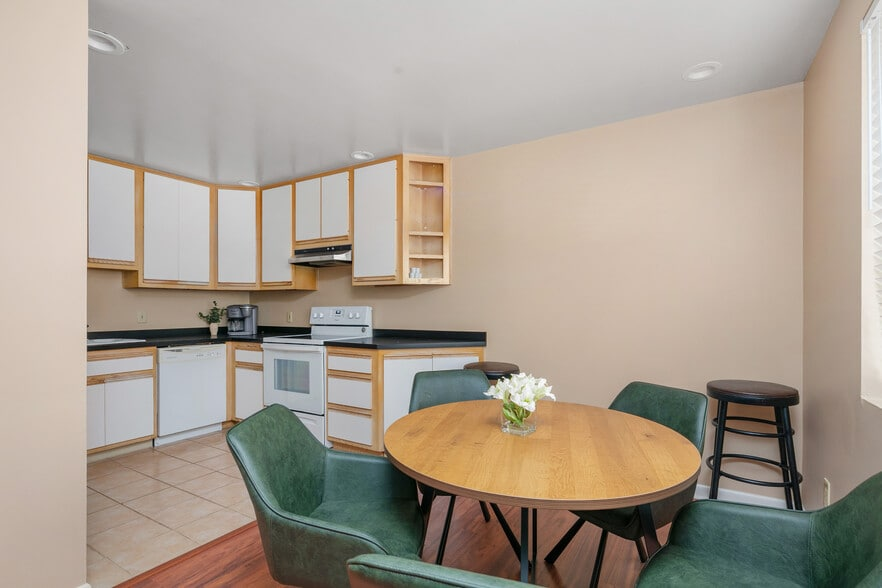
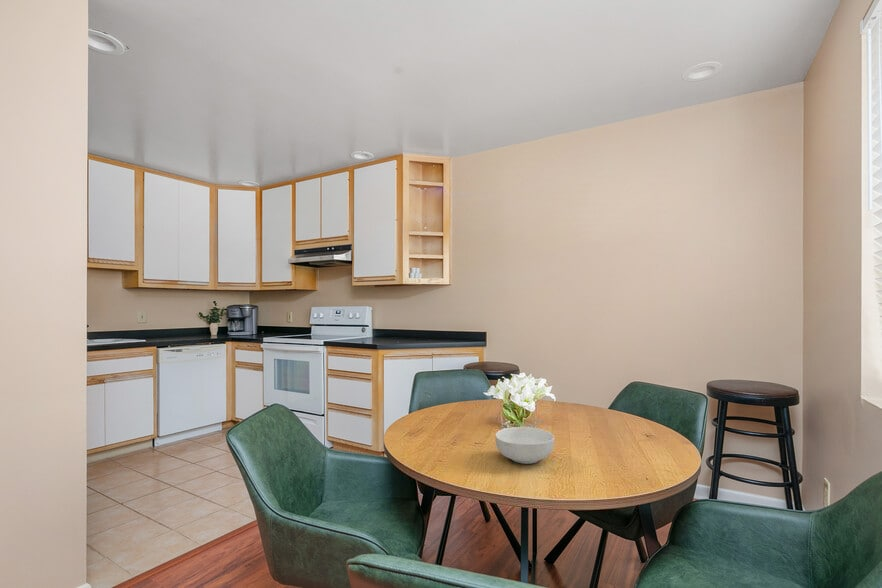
+ cereal bowl (524, 446)
